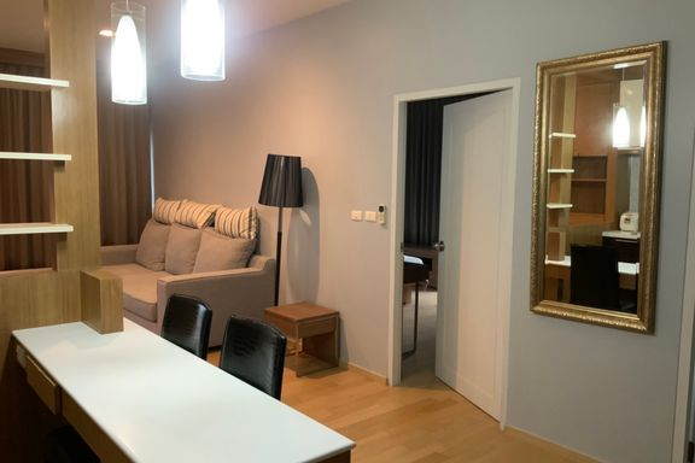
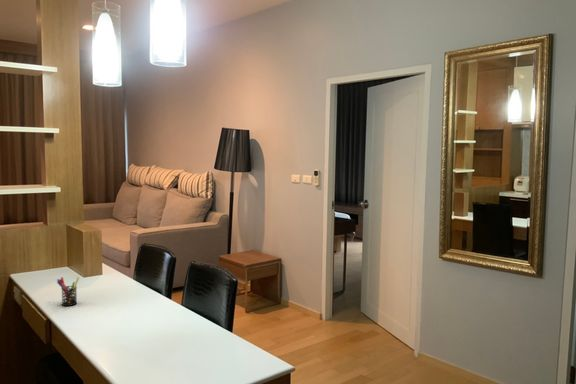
+ pen holder (69, 290)
